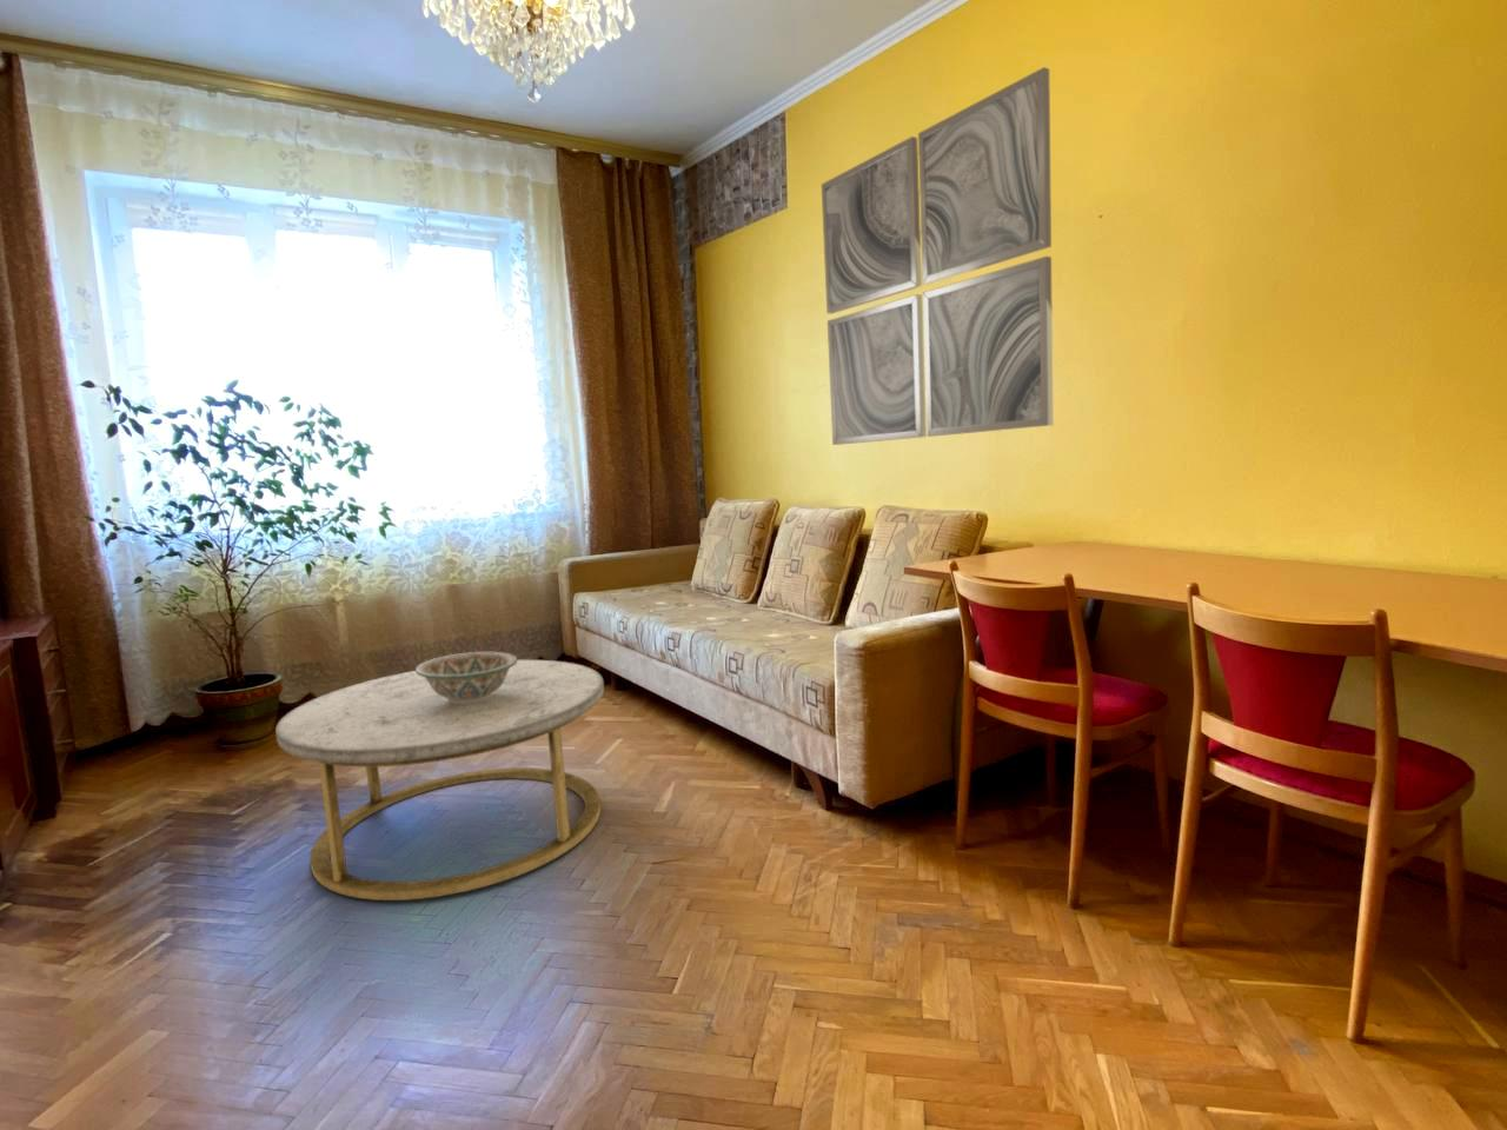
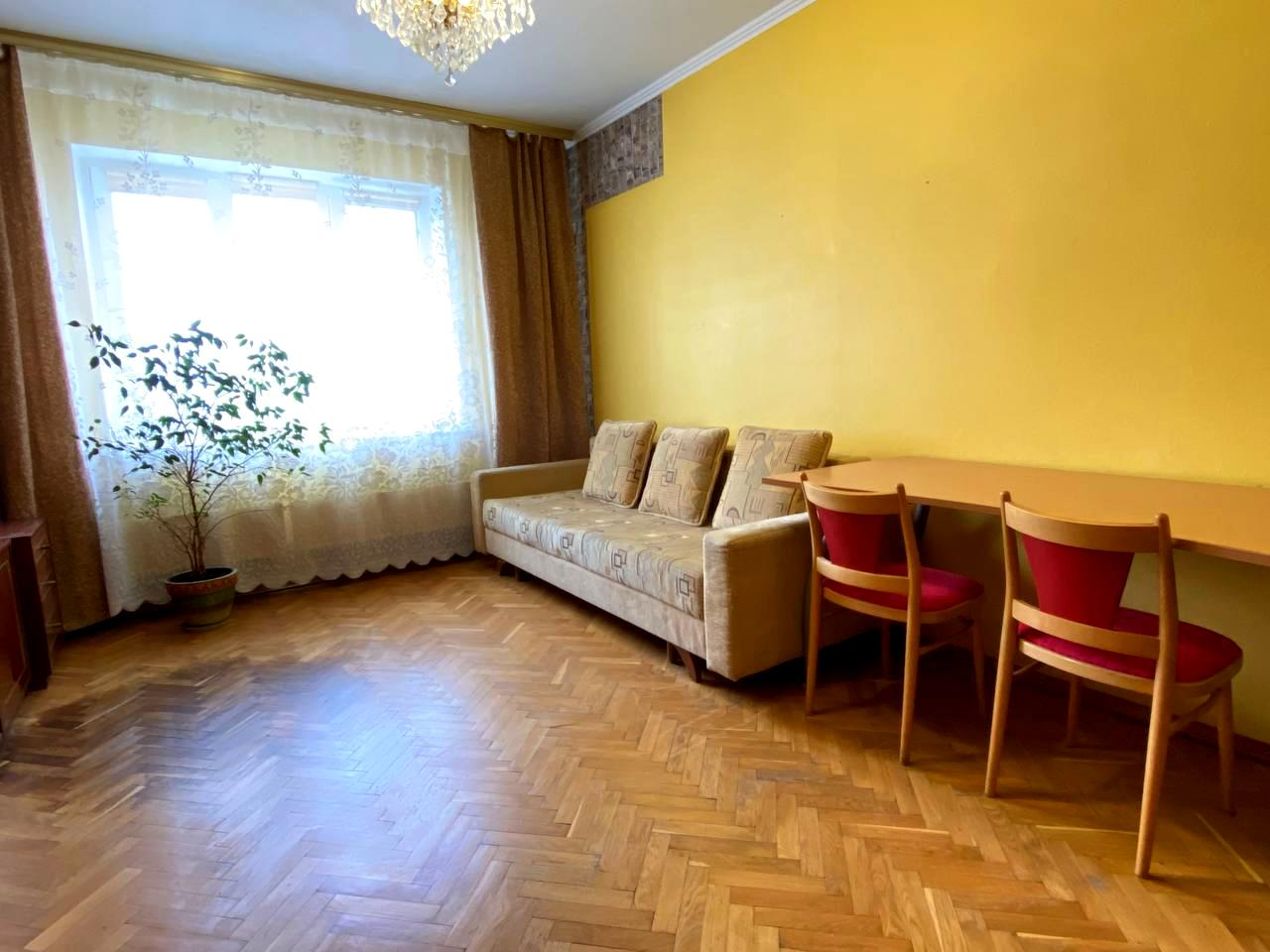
- decorative bowl (469, 679)
- wall art (923, 292)
- coffee table (454, 758)
